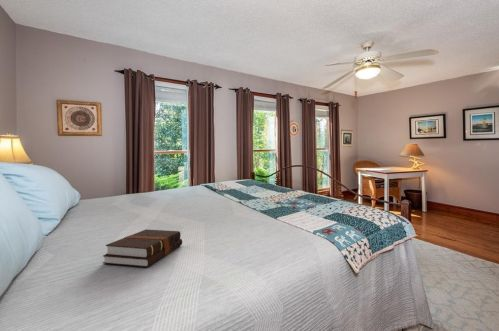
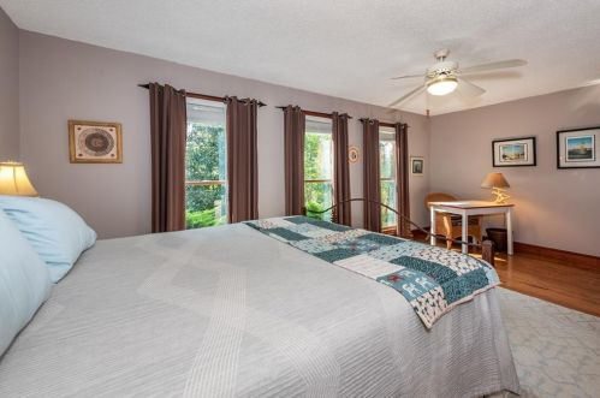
- hardback book (146, 245)
